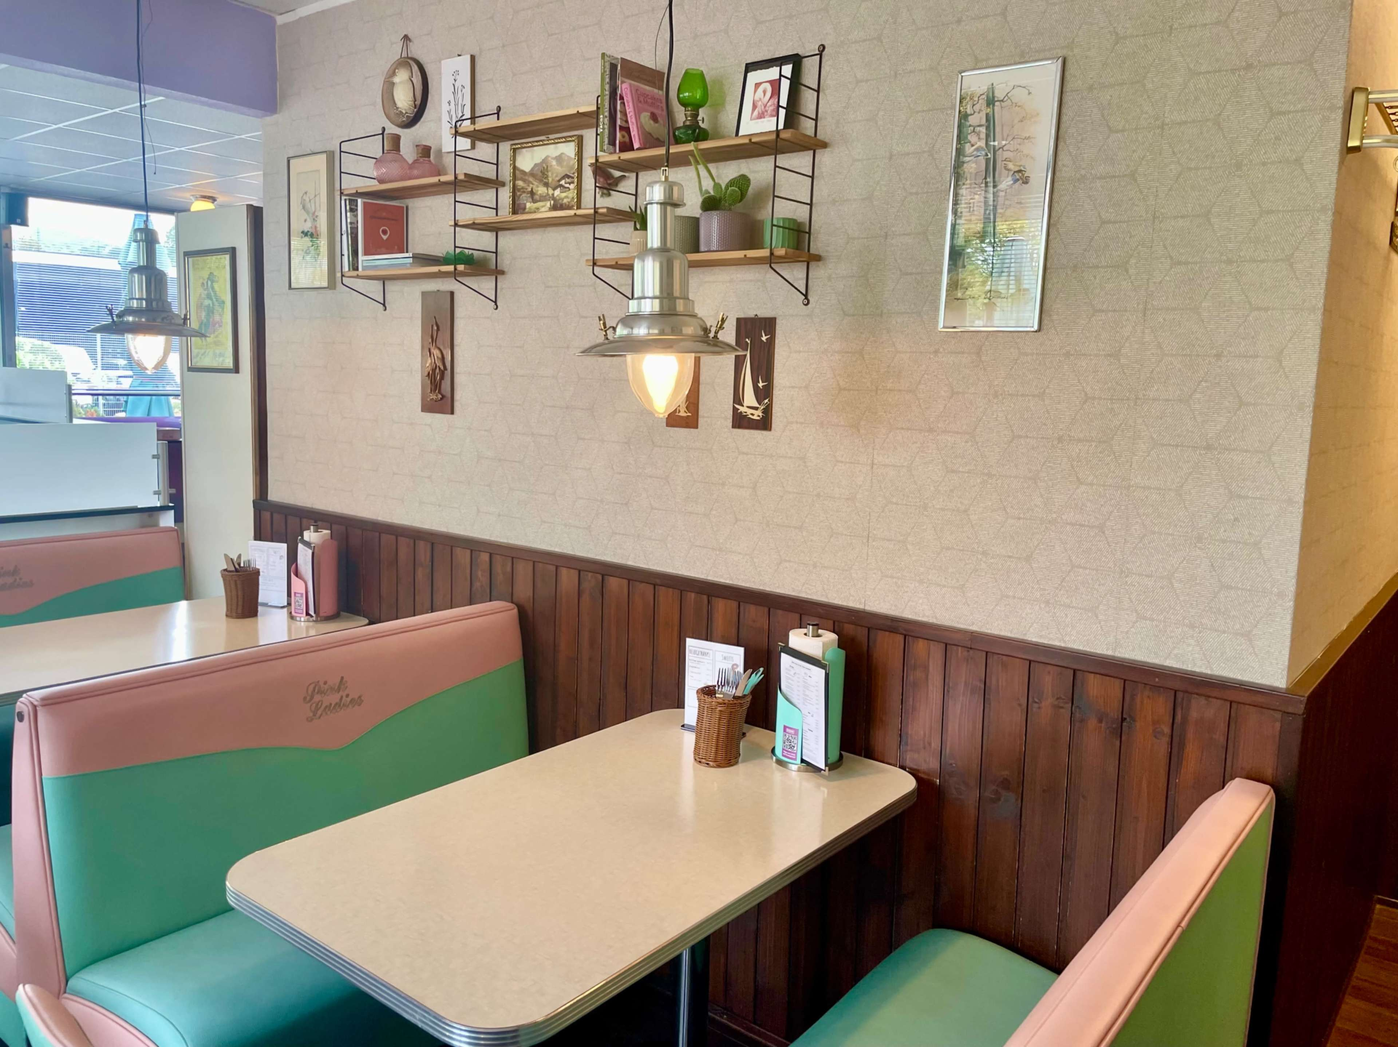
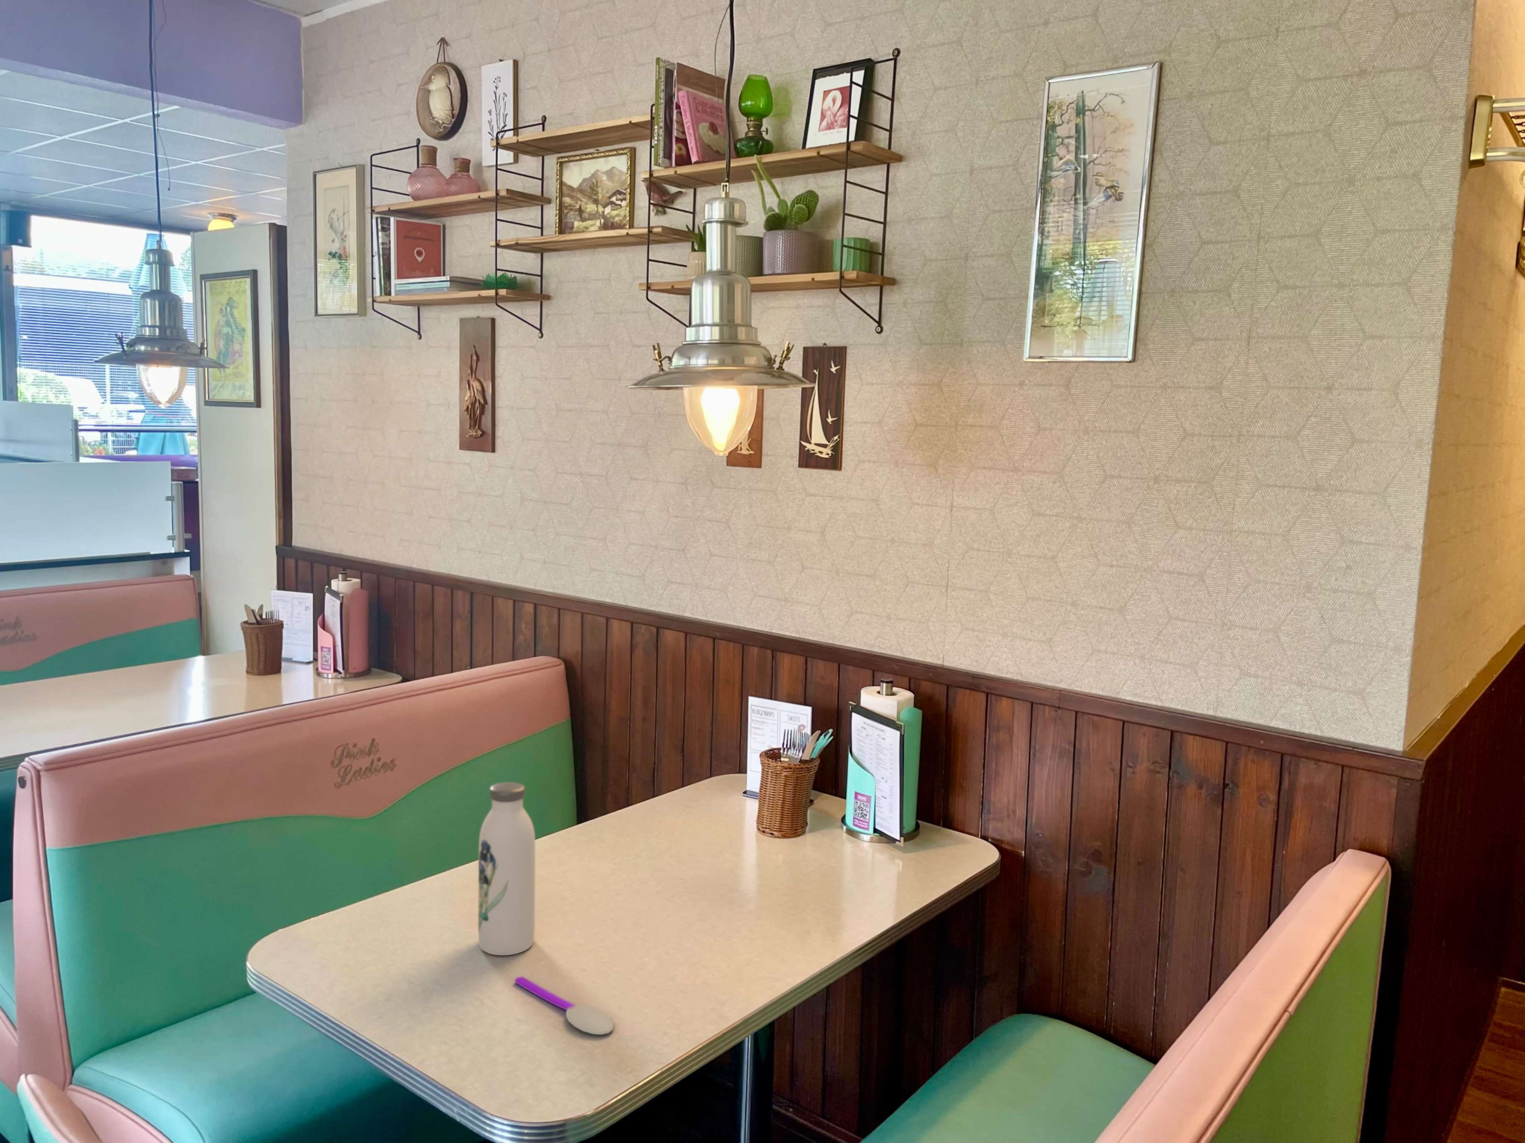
+ spoon (561, 1003)
+ water bottle (507, 866)
